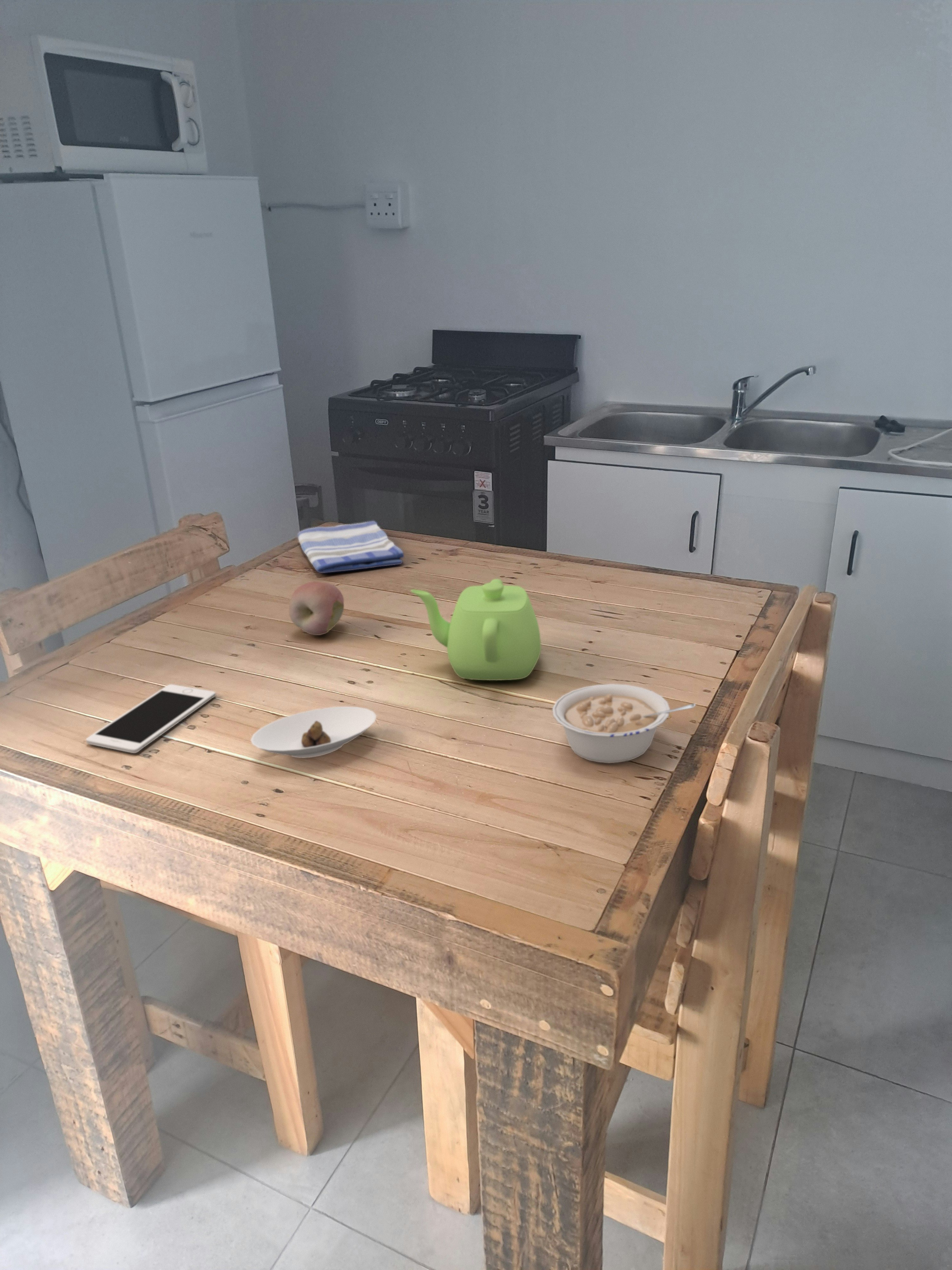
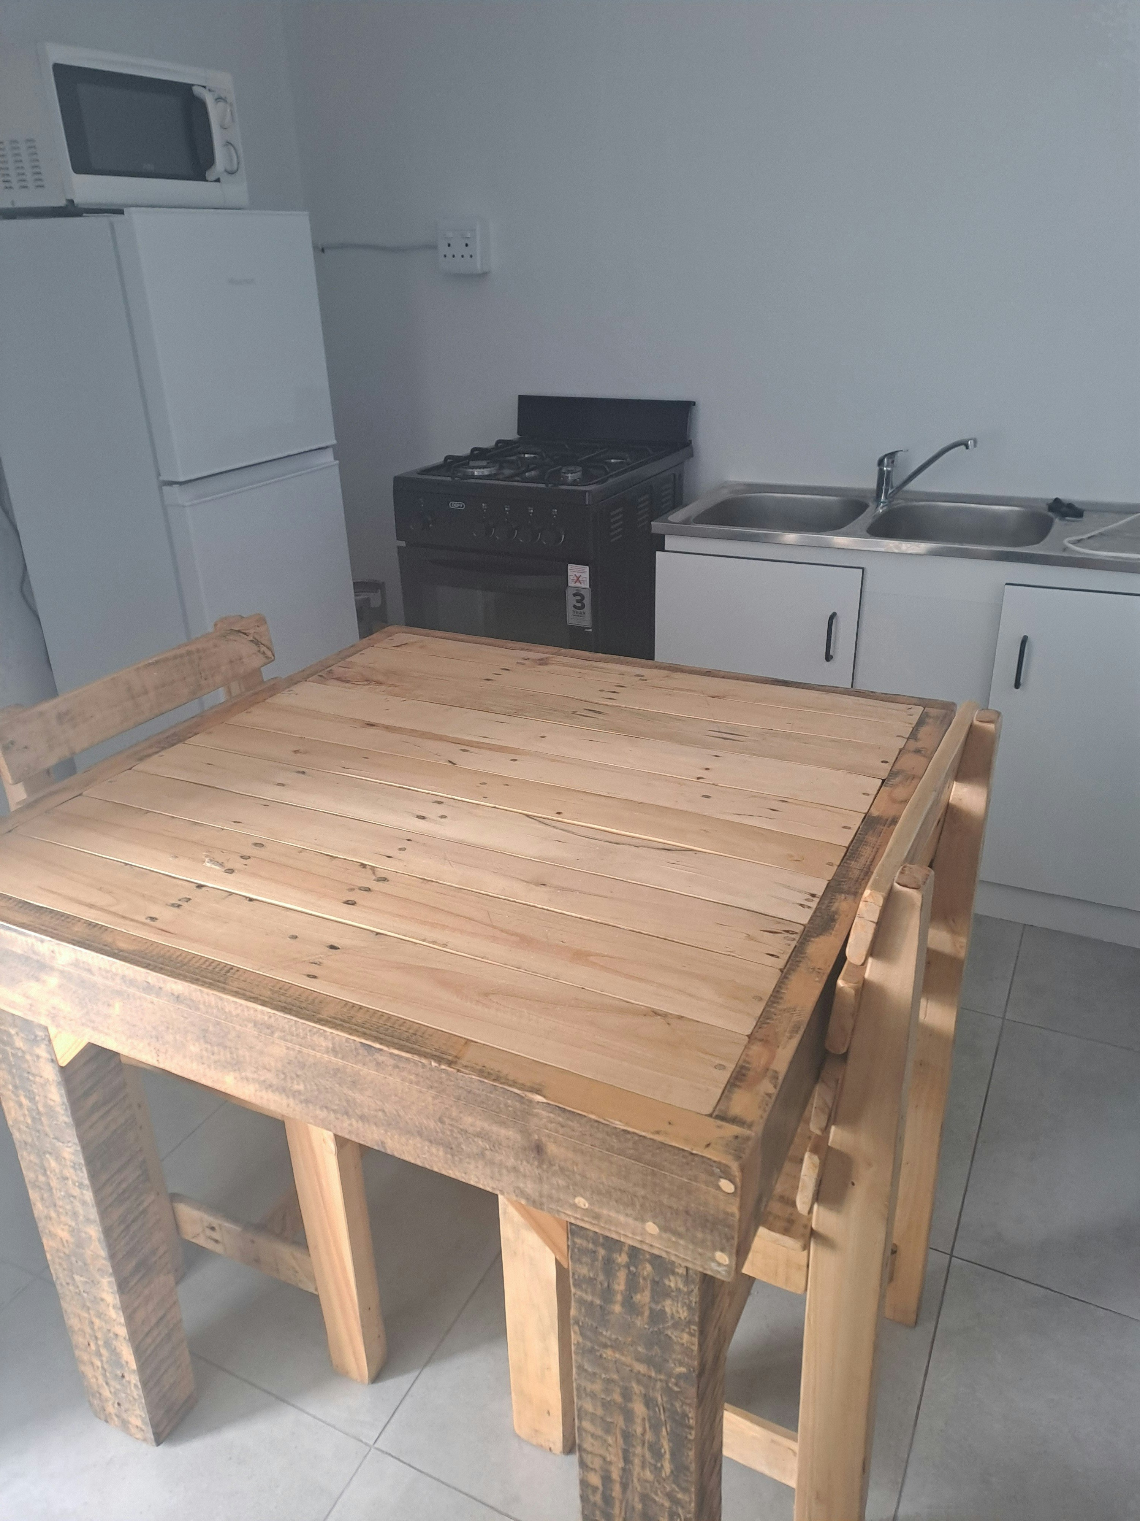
- legume (614, 722)
- saucer (315, 735)
- teapot (476, 626)
- fruit (319, 606)
- dish towel (349, 545)
- cell phone (154, 716)
